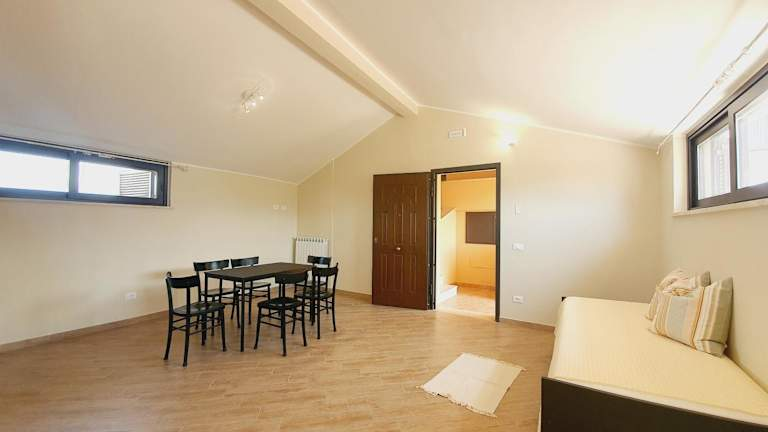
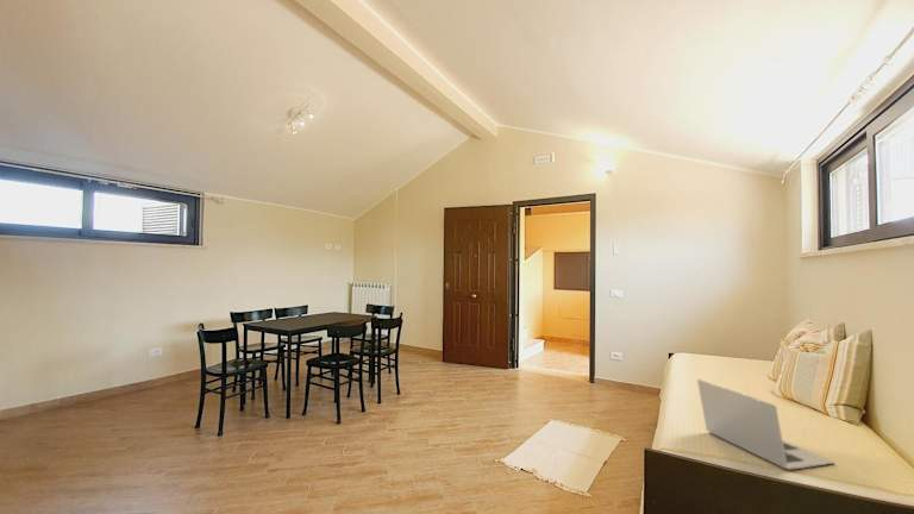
+ laptop (760, 418)
